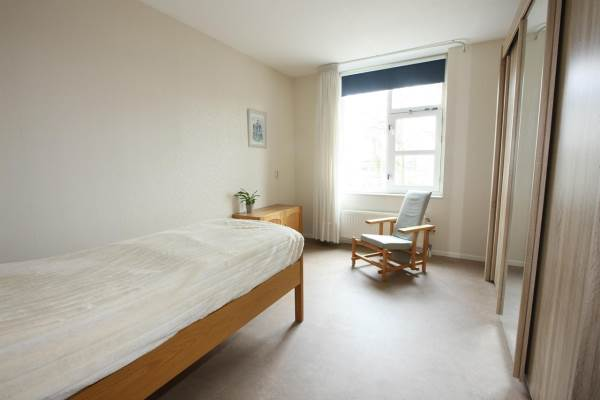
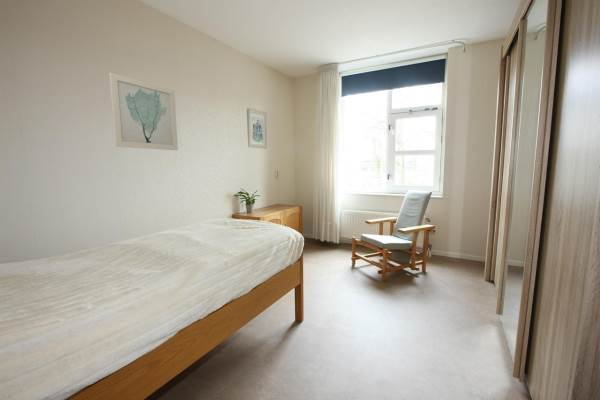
+ wall art (147, 115)
